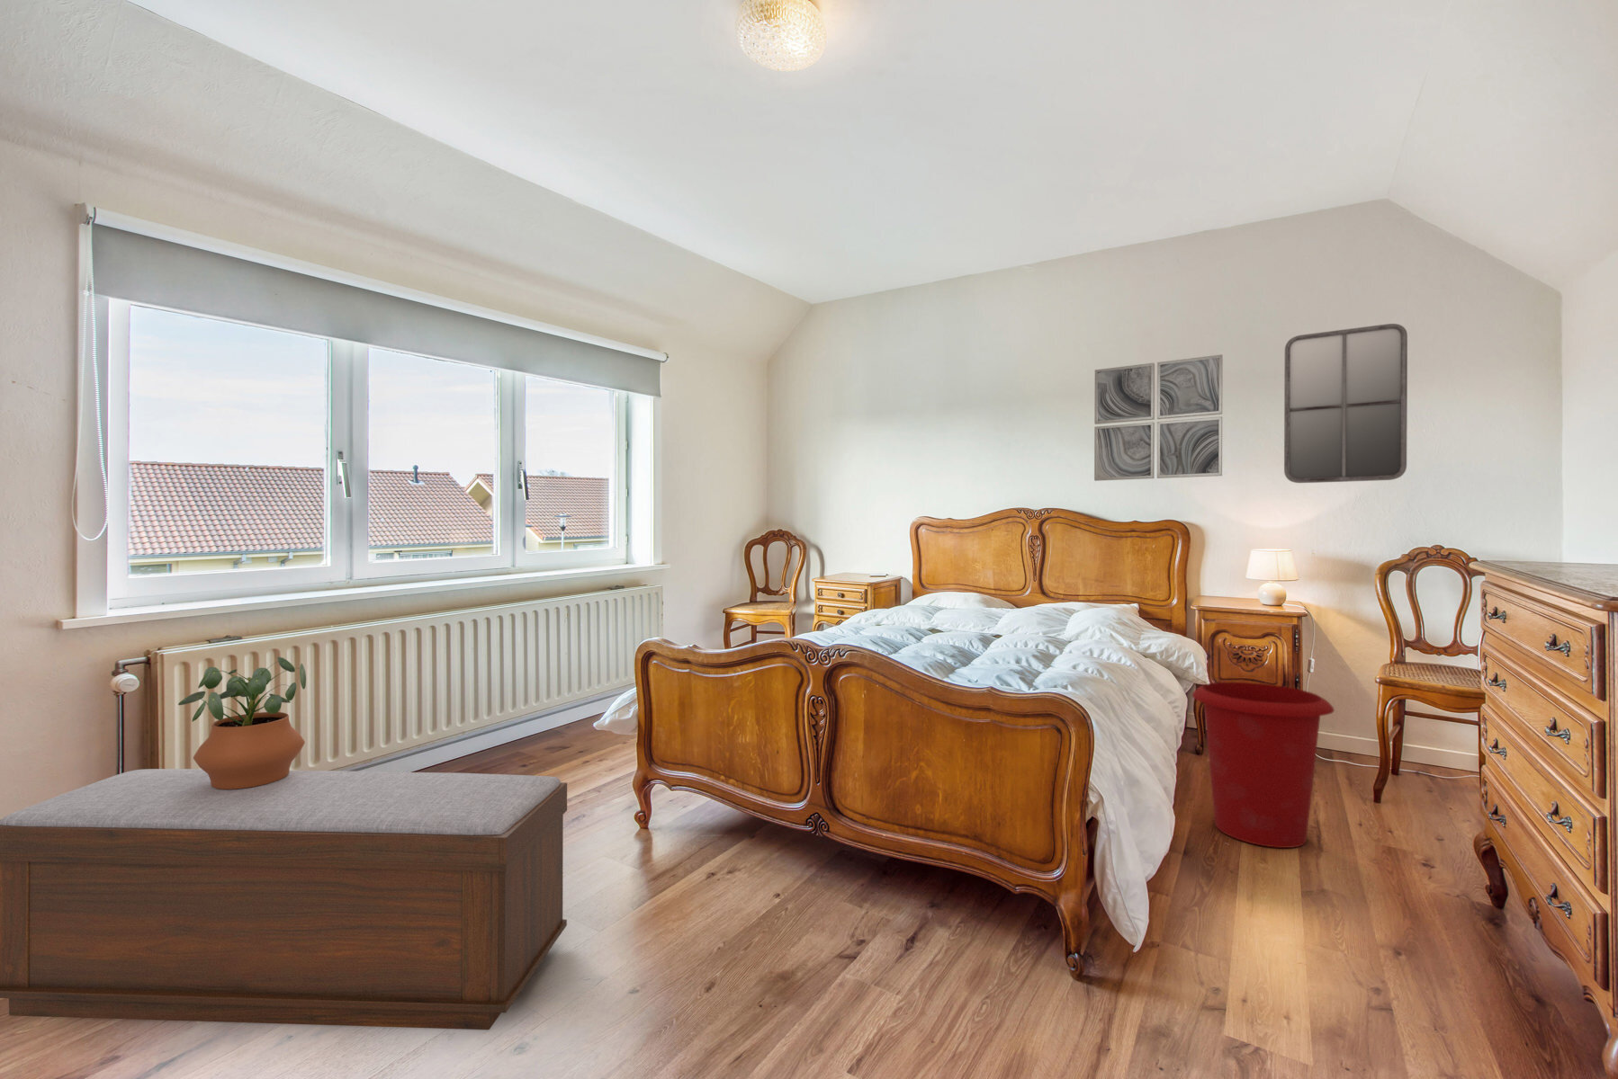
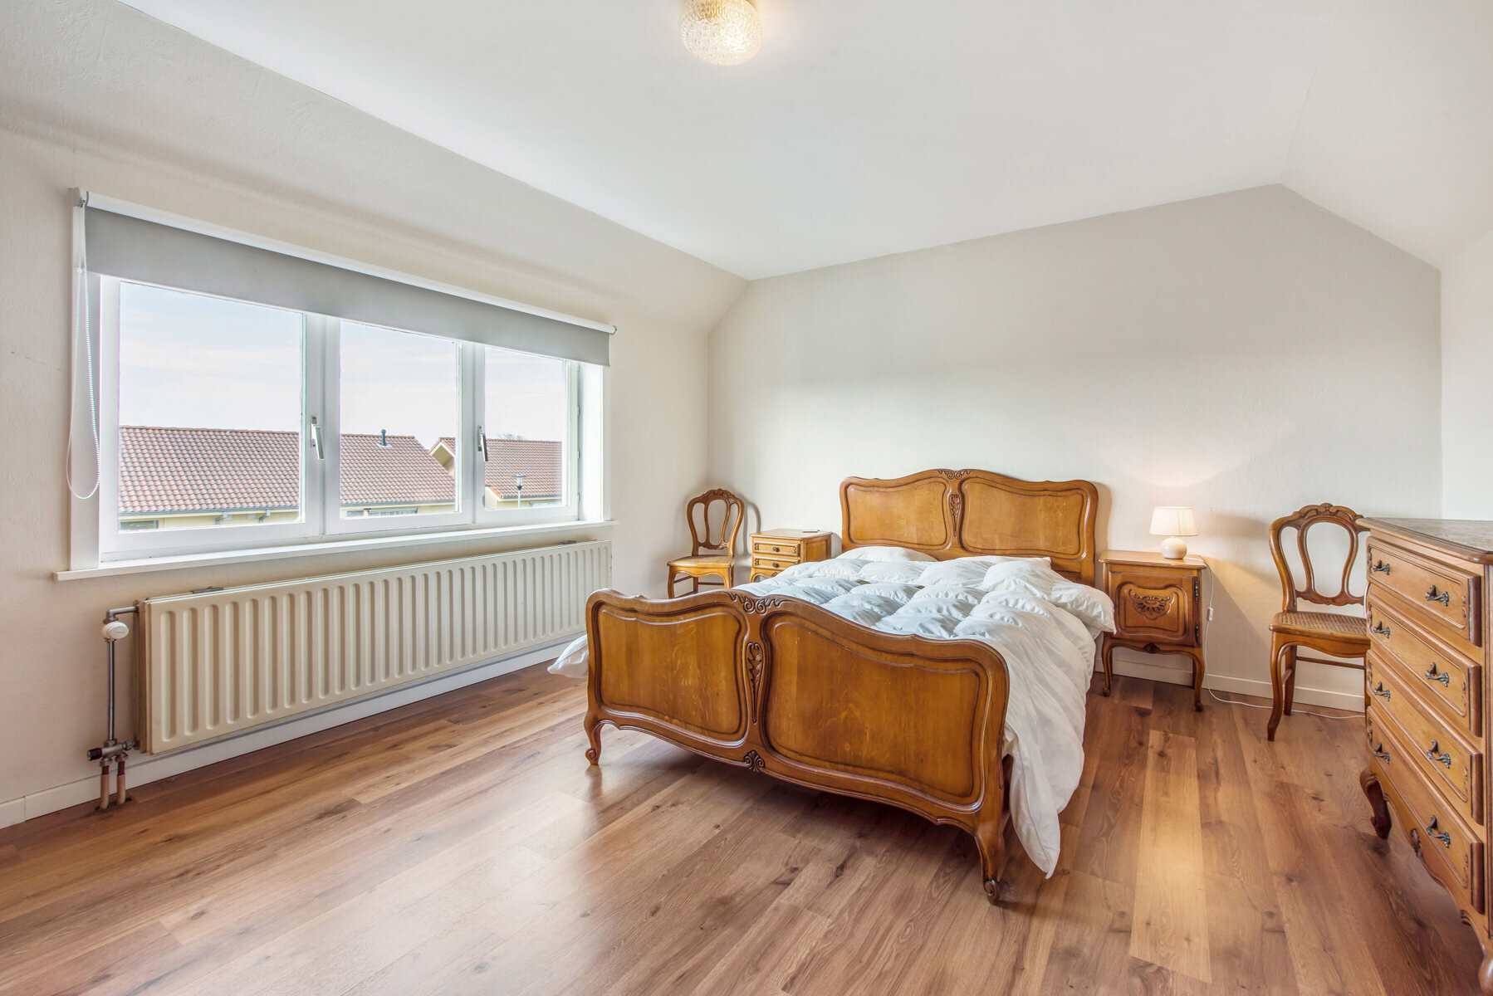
- home mirror (1342, 406)
- potted plant (240, 719)
- bench (300, 882)
- wall art (1154, 419)
- waste bin (1259, 761)
